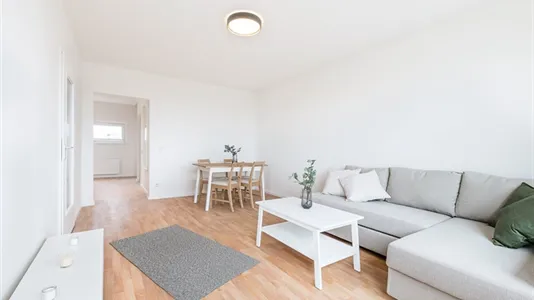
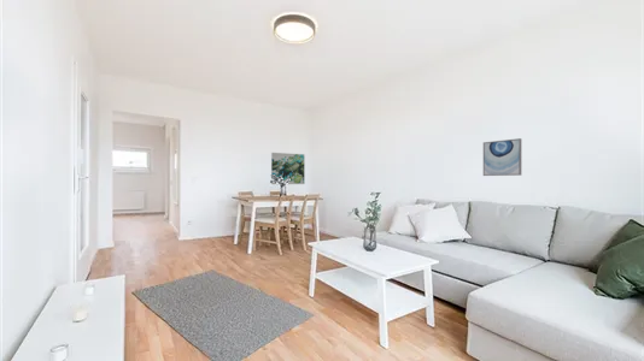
+ wall art (500, 158)
+ wall art (288, 168)
